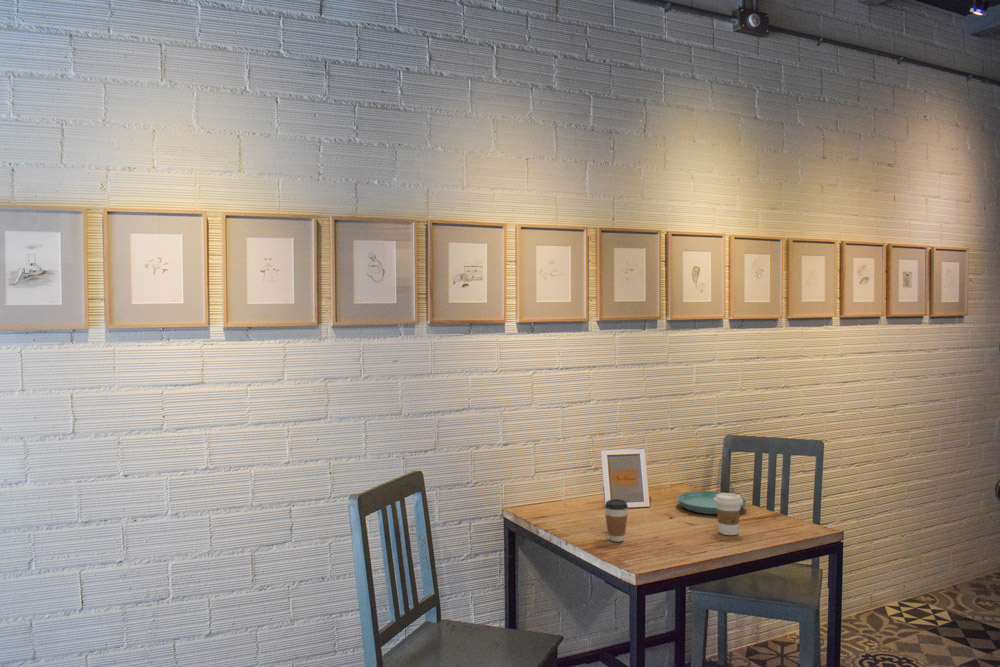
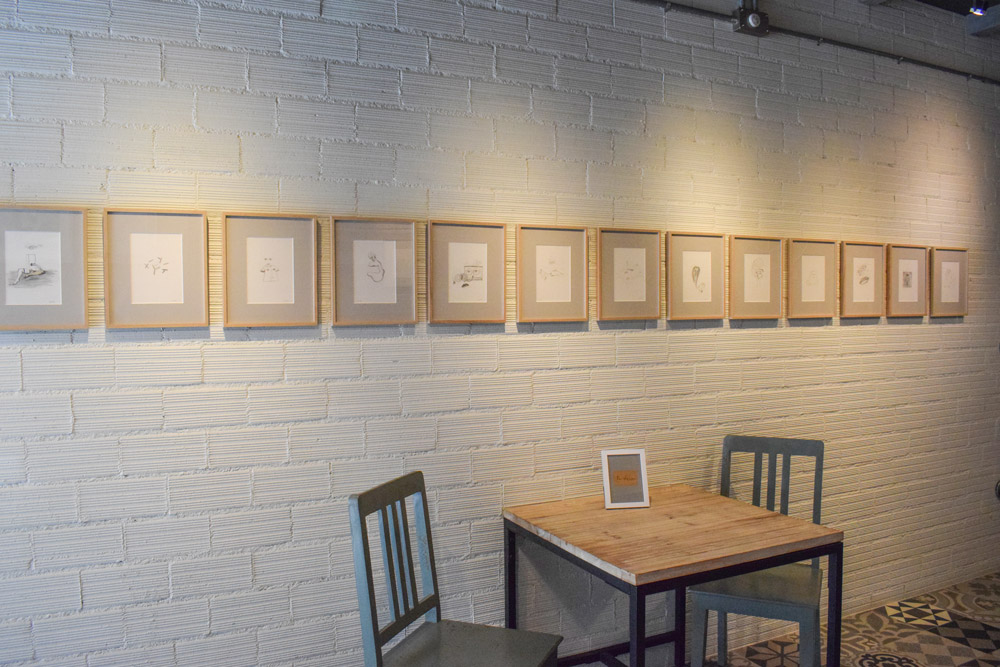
- saucer (711, 503)
- coffee cup (728, 514)
- coffee cup (616, 520)
